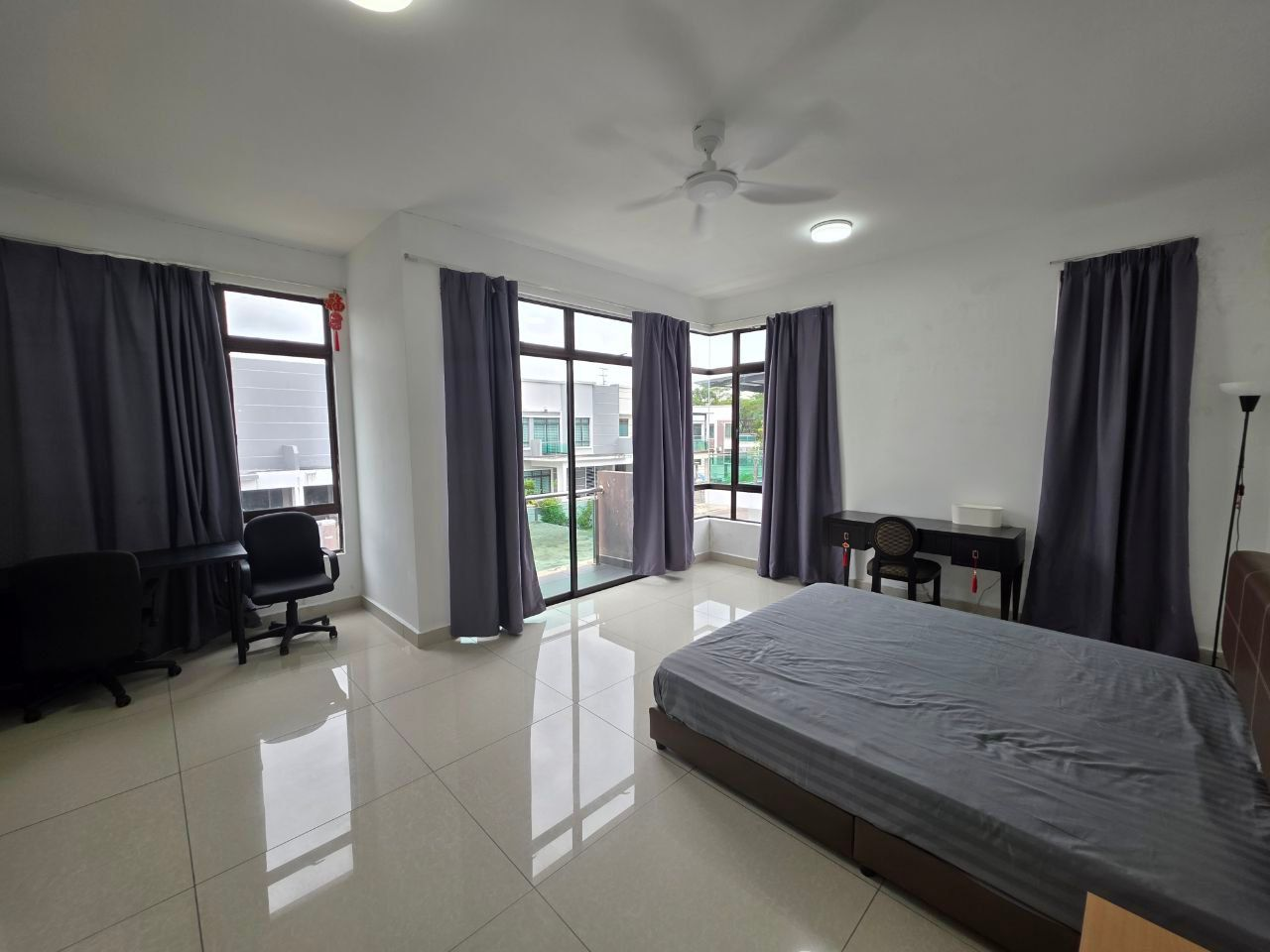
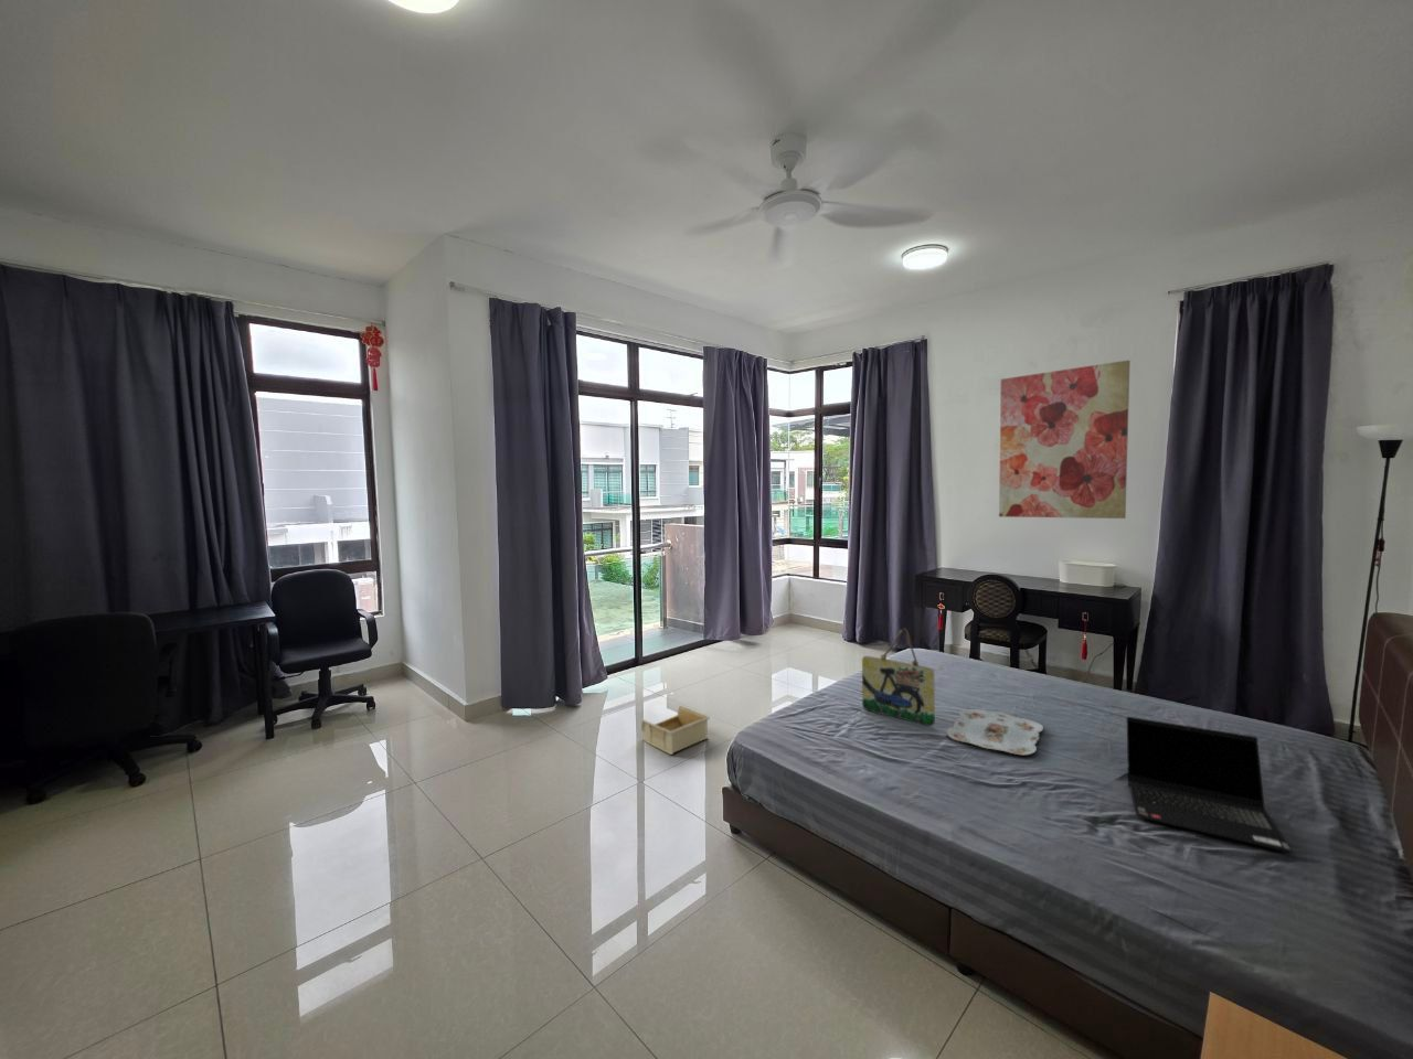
+ home sign (897, 672)
+ wall art (1059, 445)
+ storage bin (674, 728)
+ laptop computer (1198, 776)
+ serving tray (995, 730)
